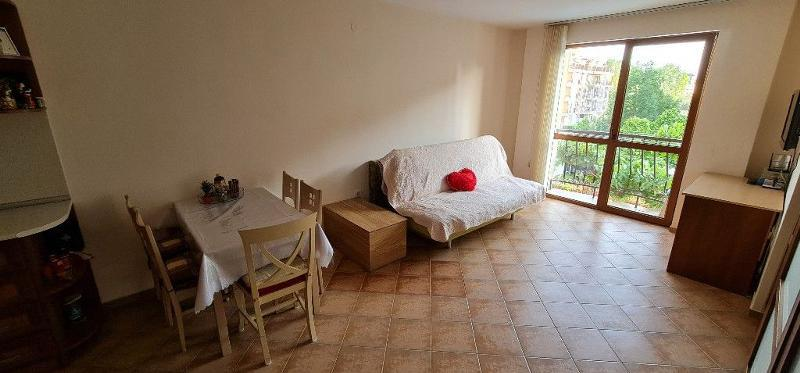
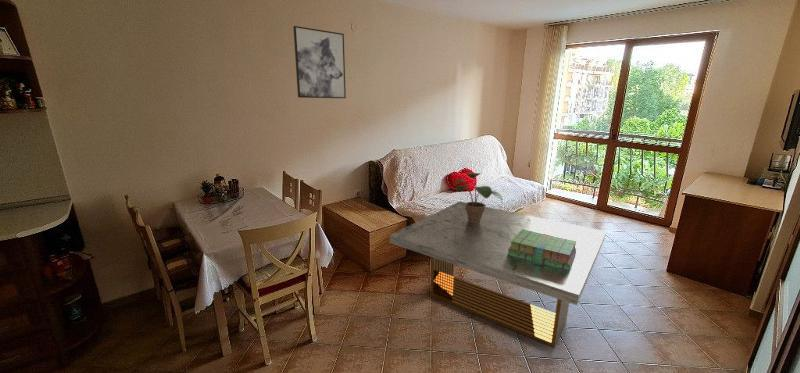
+ wall art (321, 64)
+ coffee table (496, 271)
+ stack of books (542, 247)
+ potted plant (476, 198)
